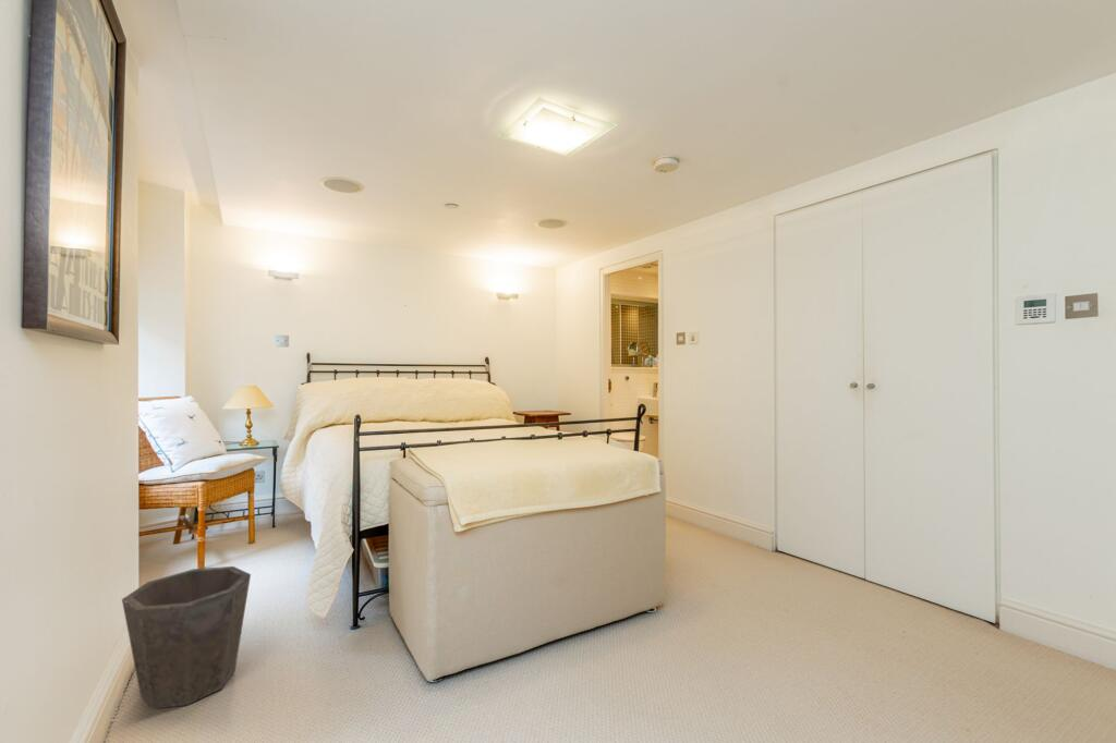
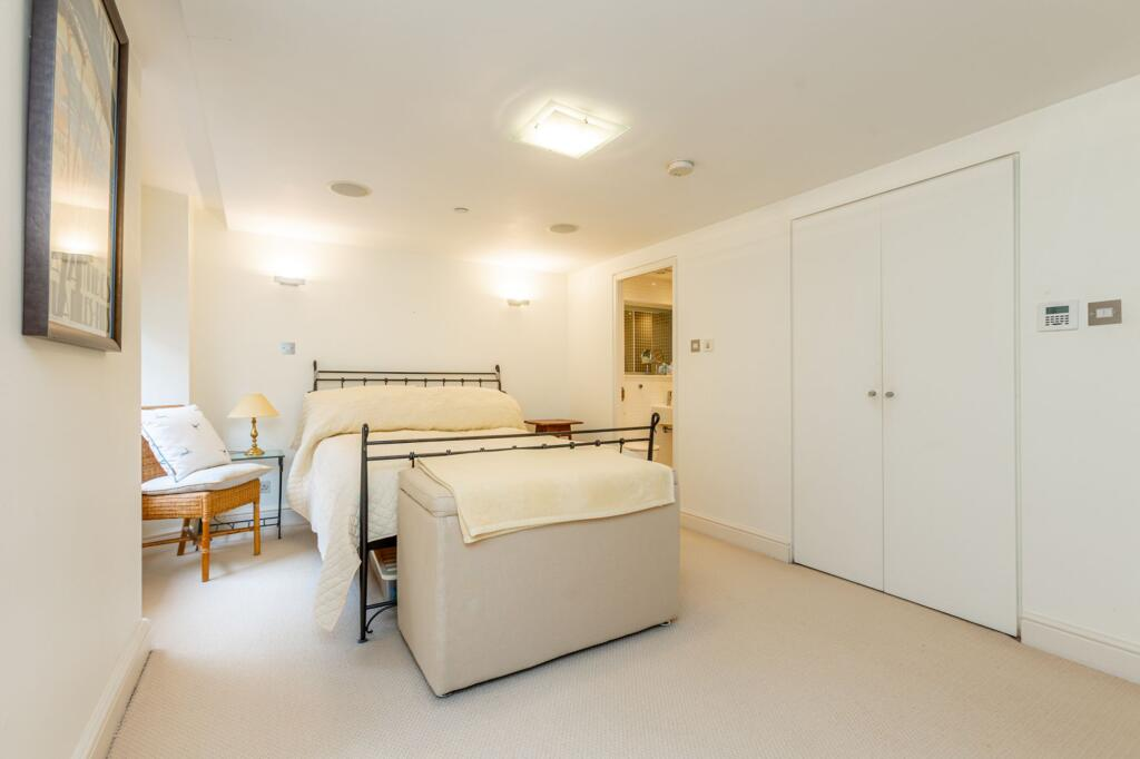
- waste bin (190, 634)
